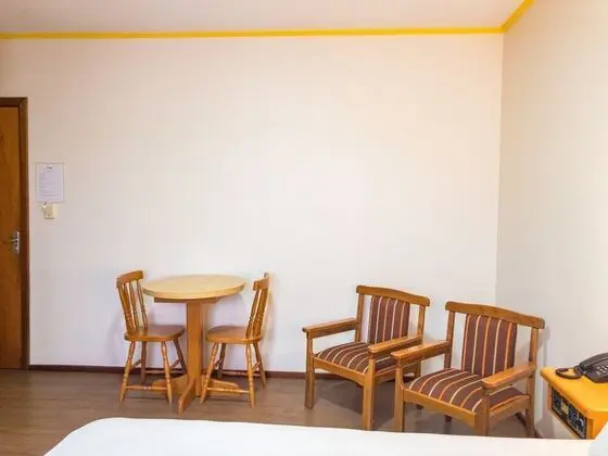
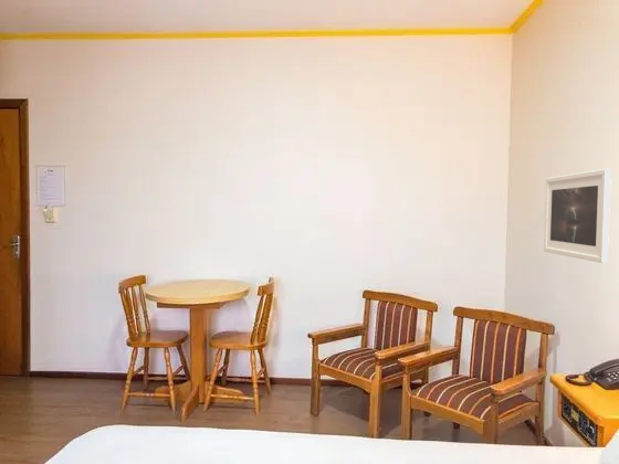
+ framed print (573, 215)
